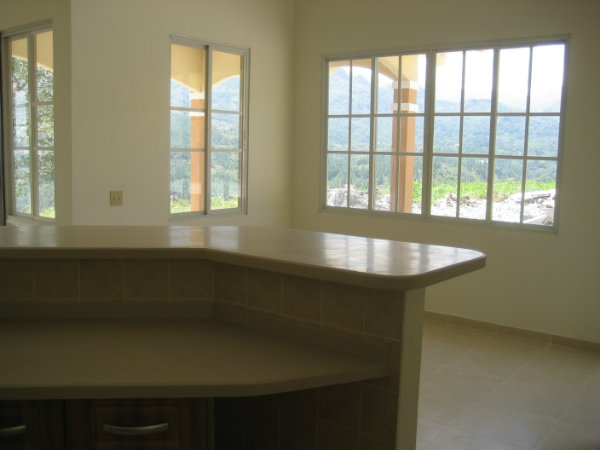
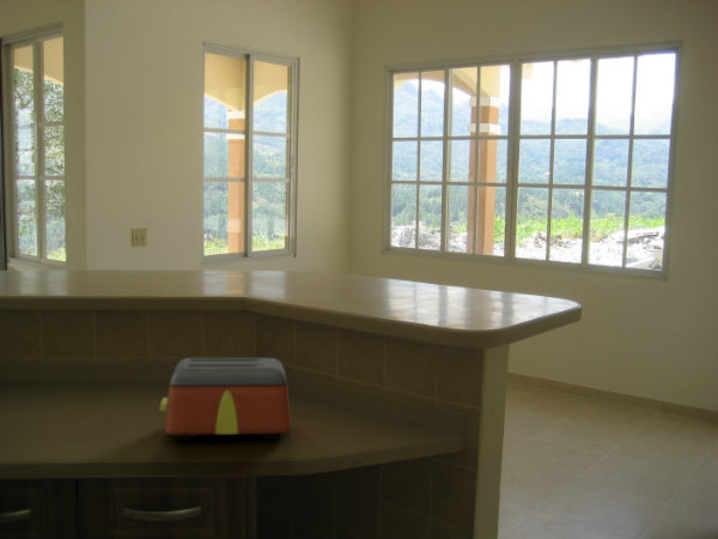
+ toaster (225, 396)
